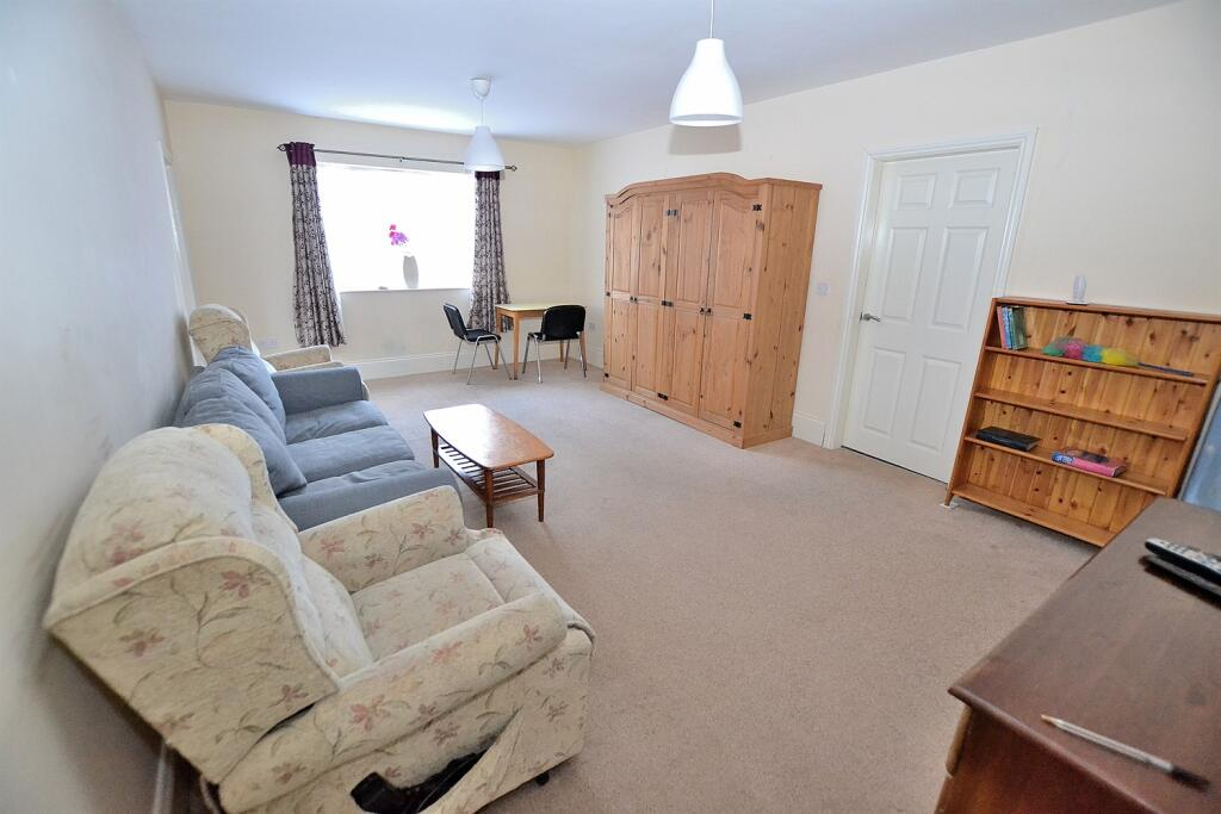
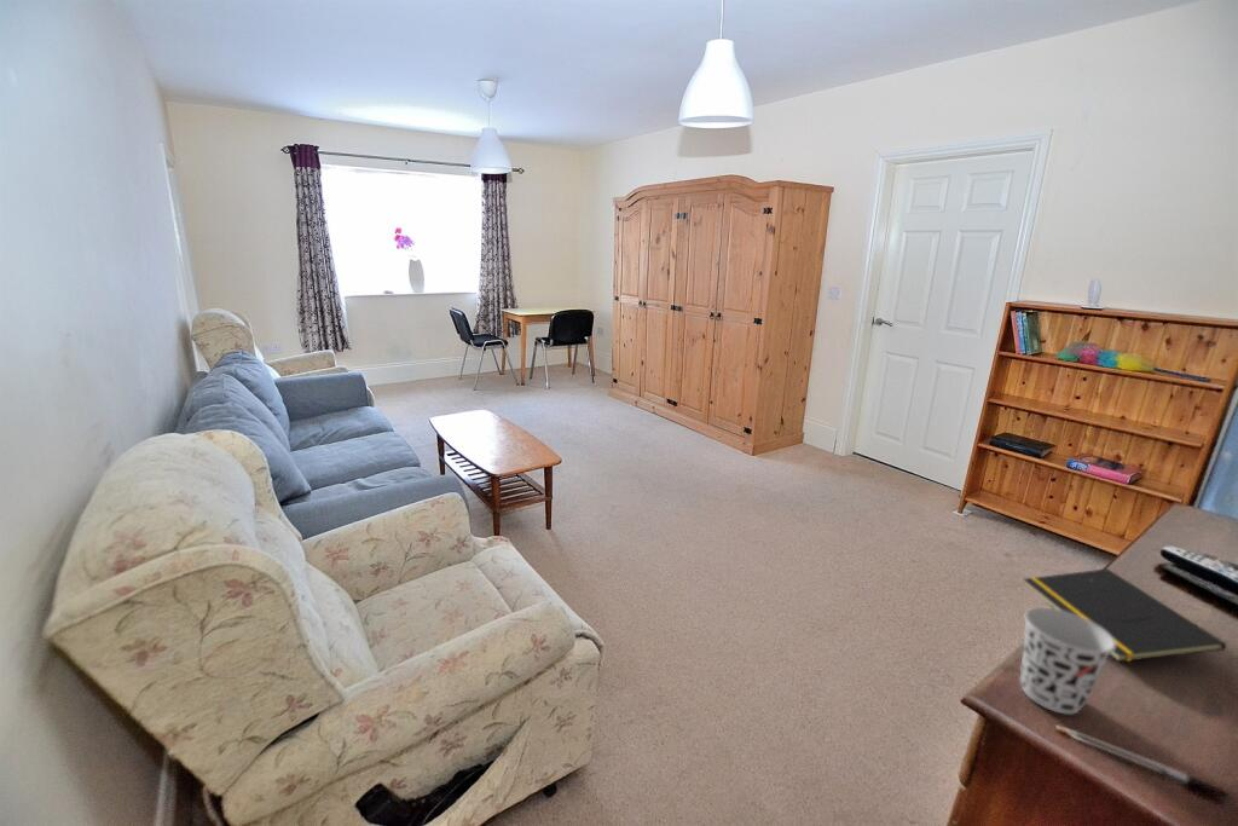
+ cup (1059, 662)
+ notepad (1112, 610)
